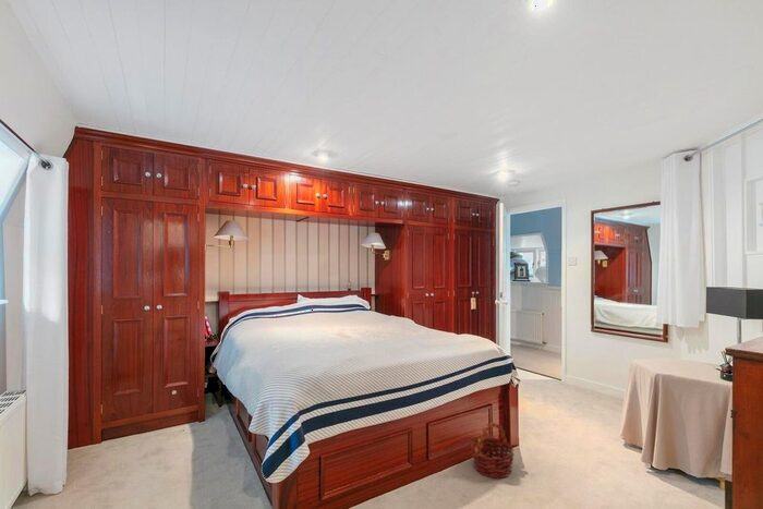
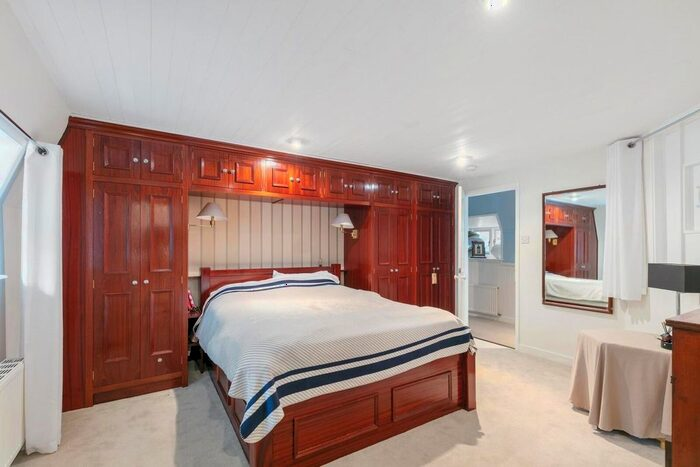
- basket (492, 445)
